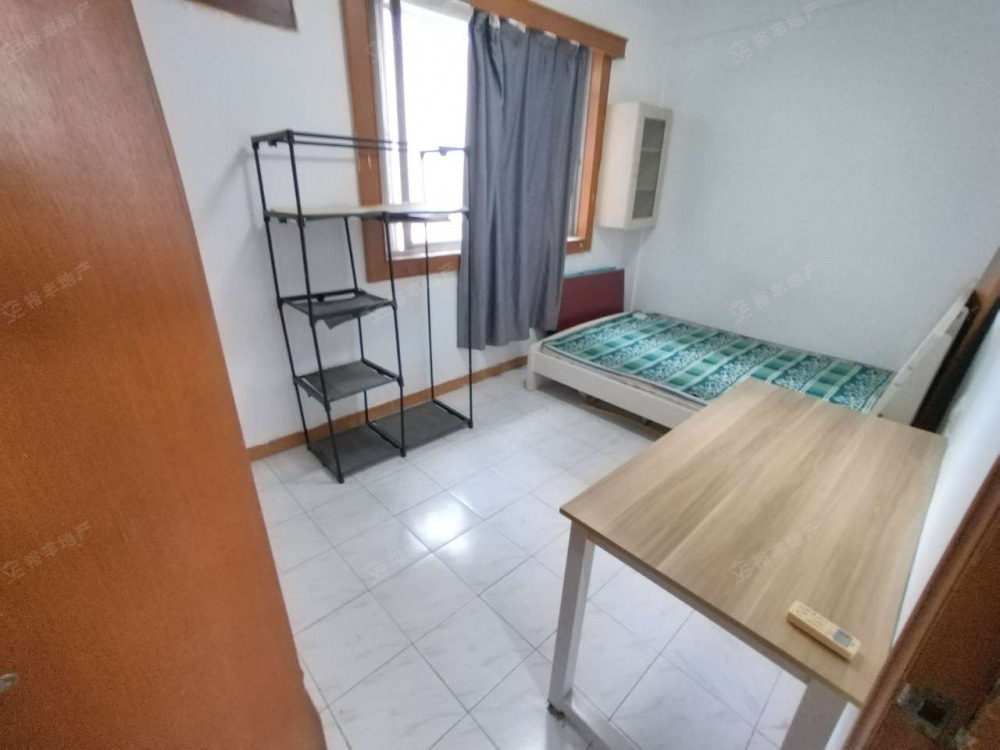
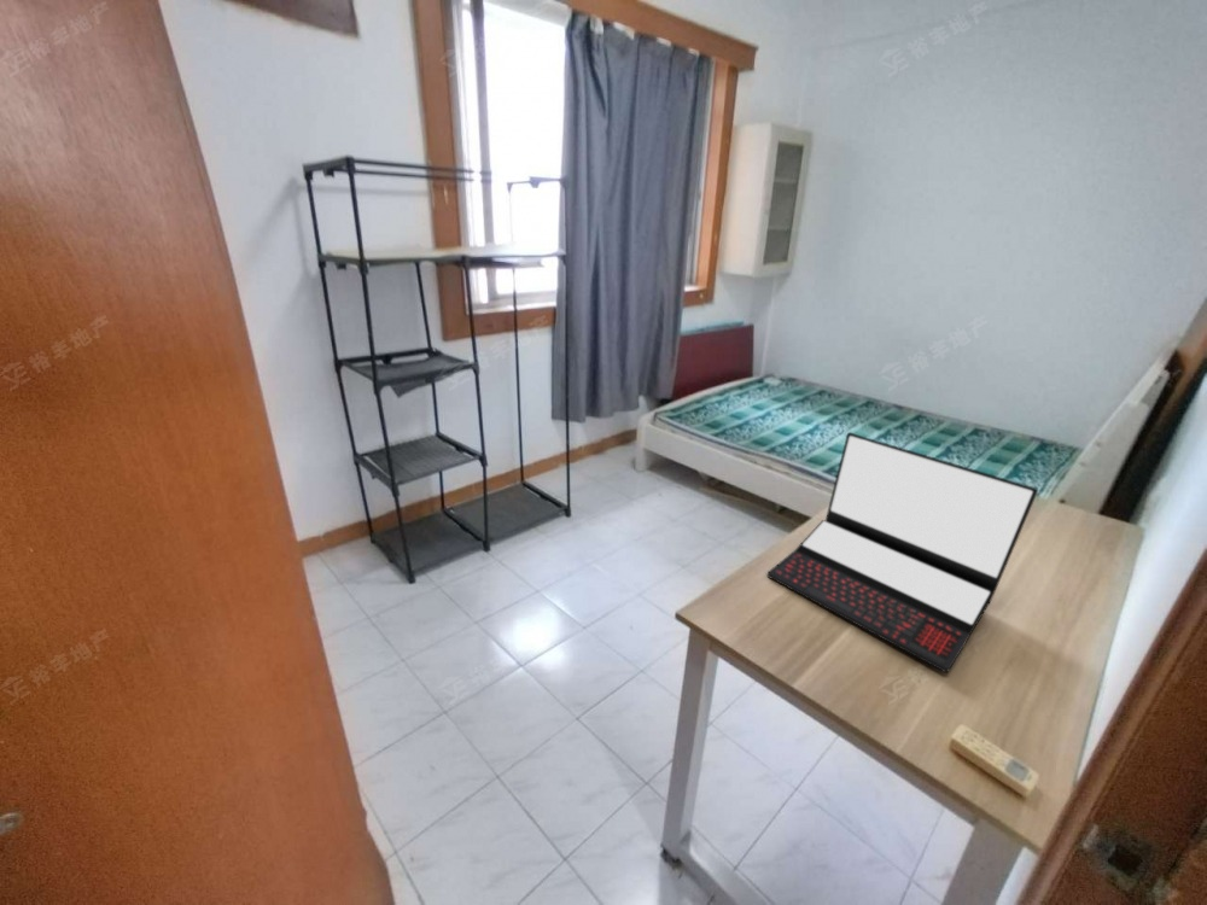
+ laptop (890, 537)
